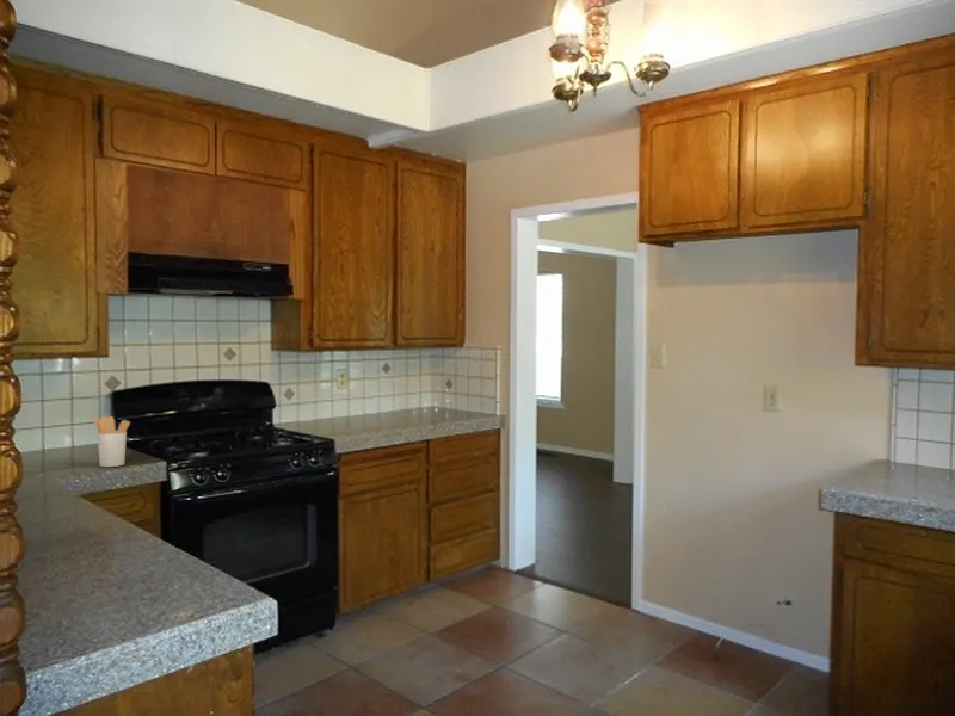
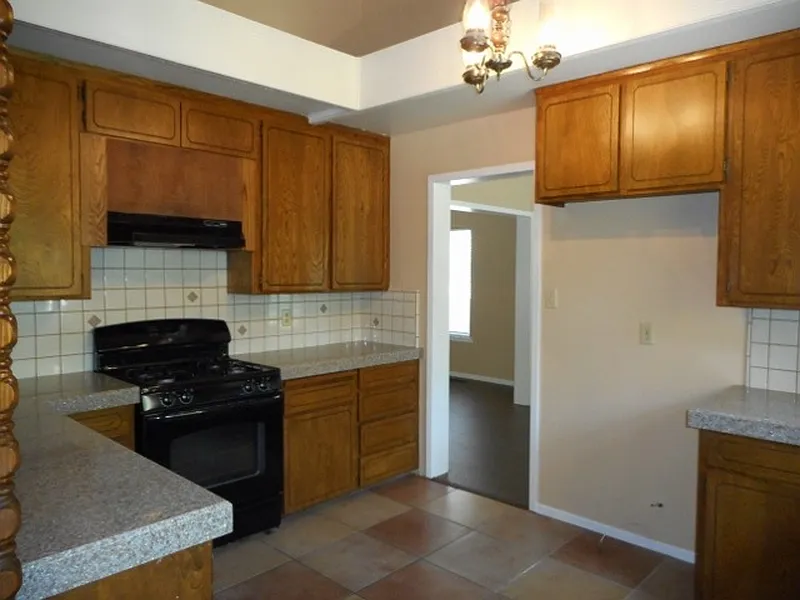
- utensil holder (109, 439)
